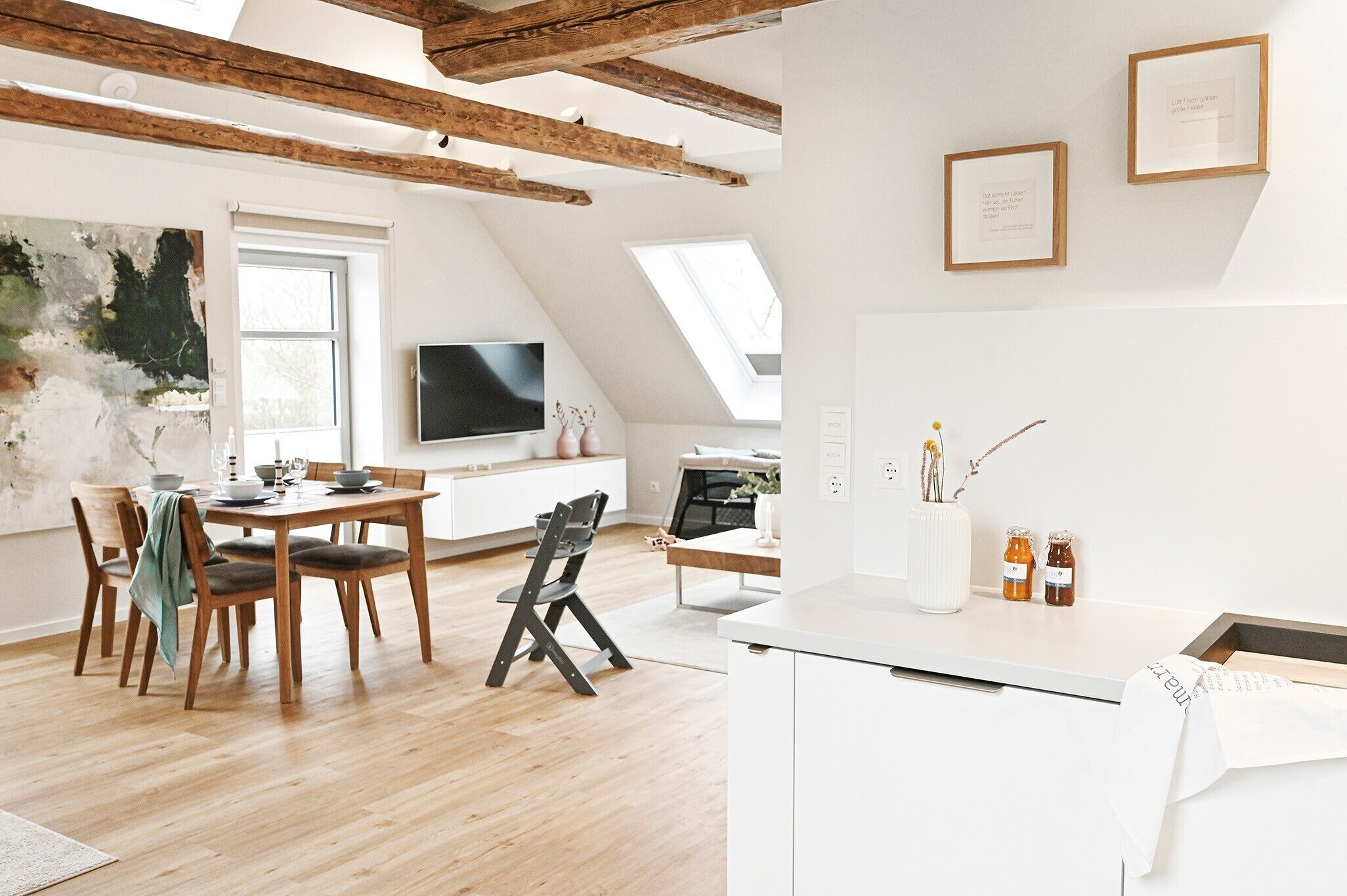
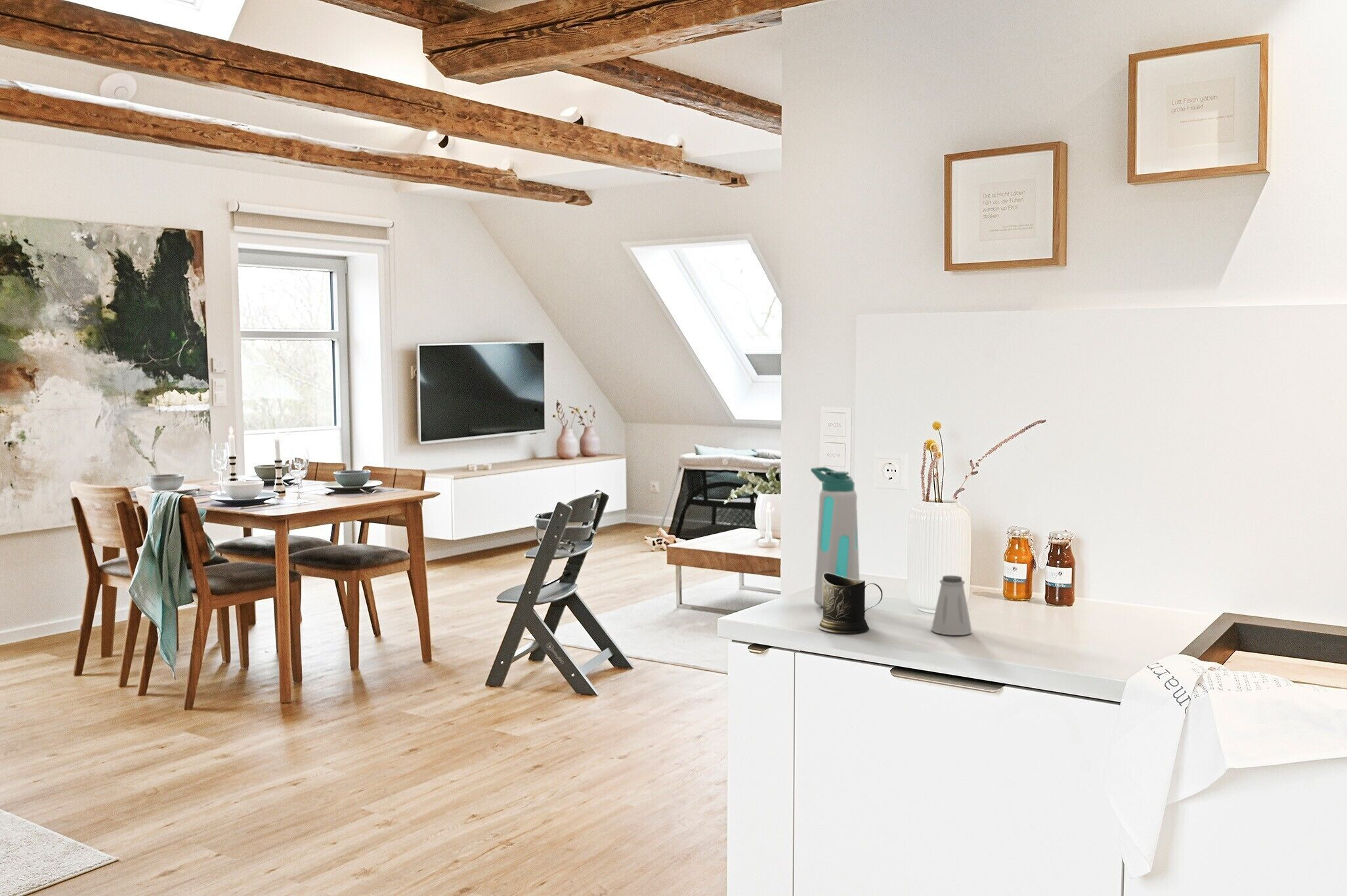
+ water bottle (834, 537)
+ mug (850, 602)
+ saltshaker (952, 604)
